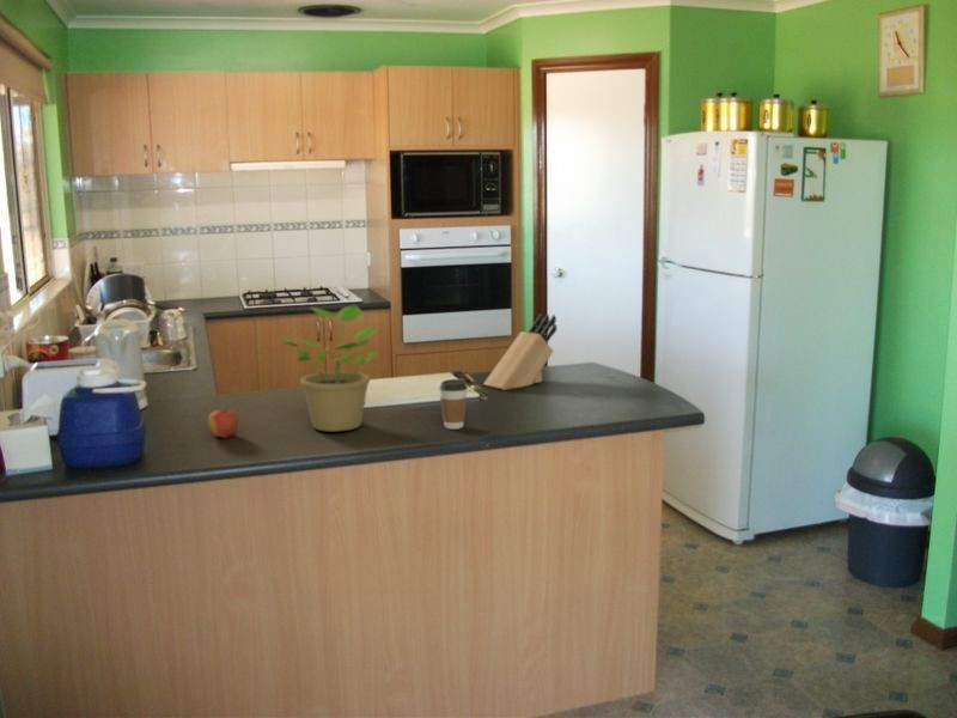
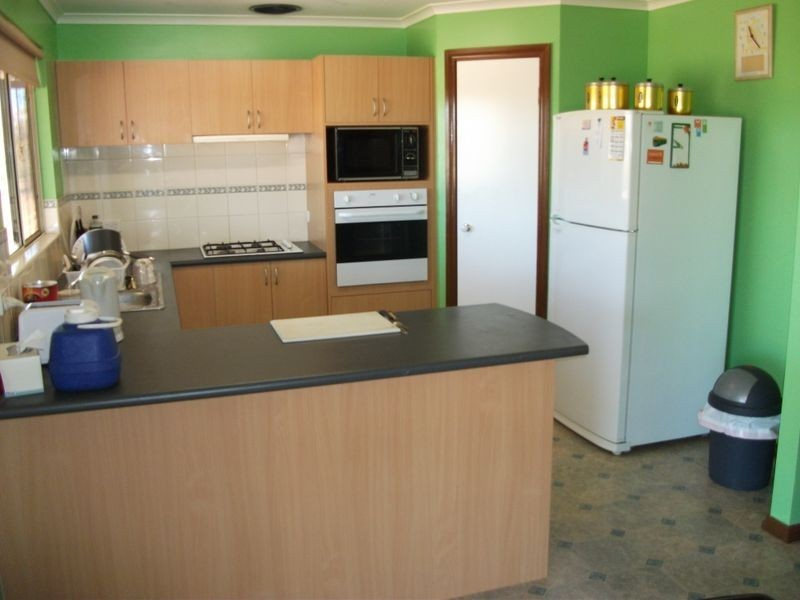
- apple (223, 421)
- knife block (523, 349)
- potted plant (339, 369)
- coffee cup (453, 404)
